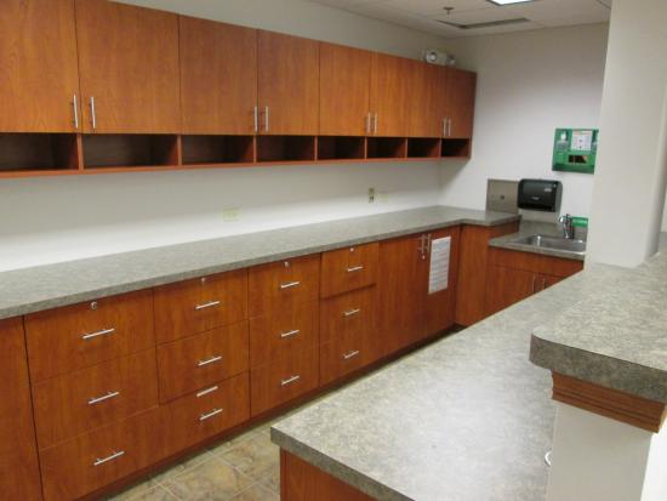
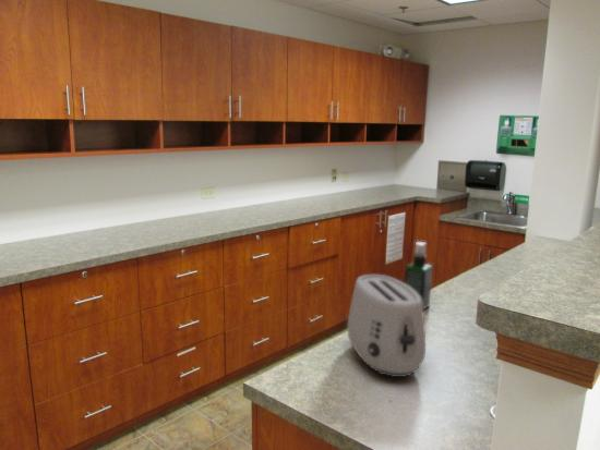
+ toaster (384, 324)
+ spray bottle (418, 275)
